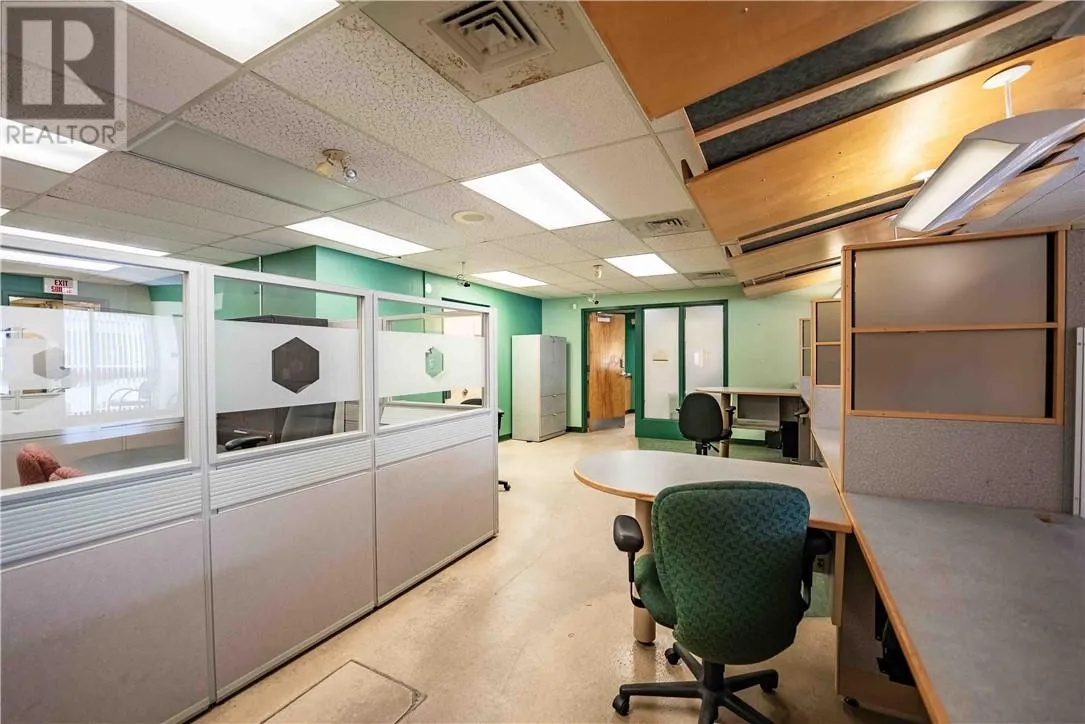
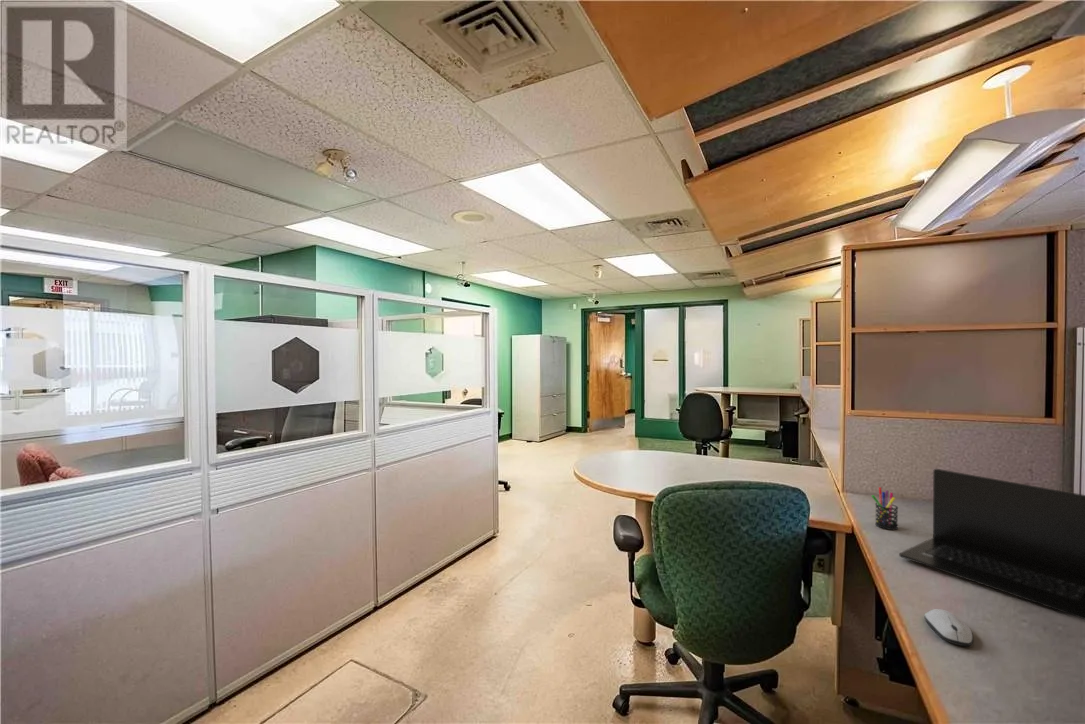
+ pen holder (883, 507)
+ computer mouse (948, 623)
+ laptop (999, 531)
